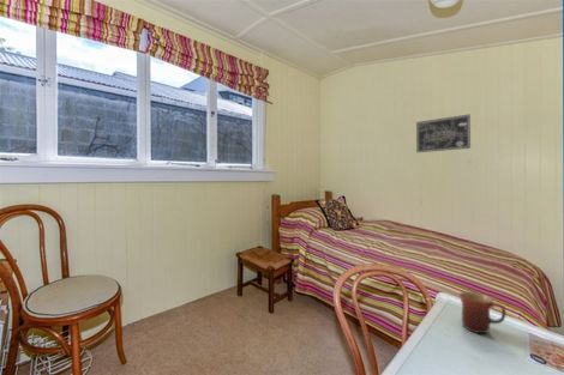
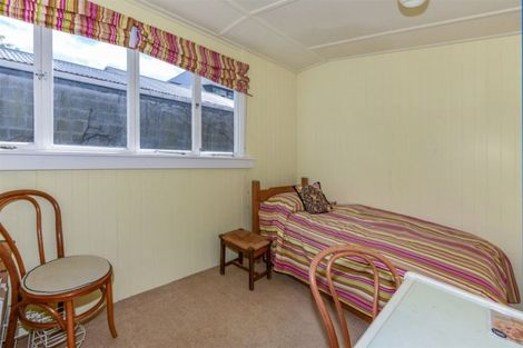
- wall art (442, 134)
- mug (481, 314)
